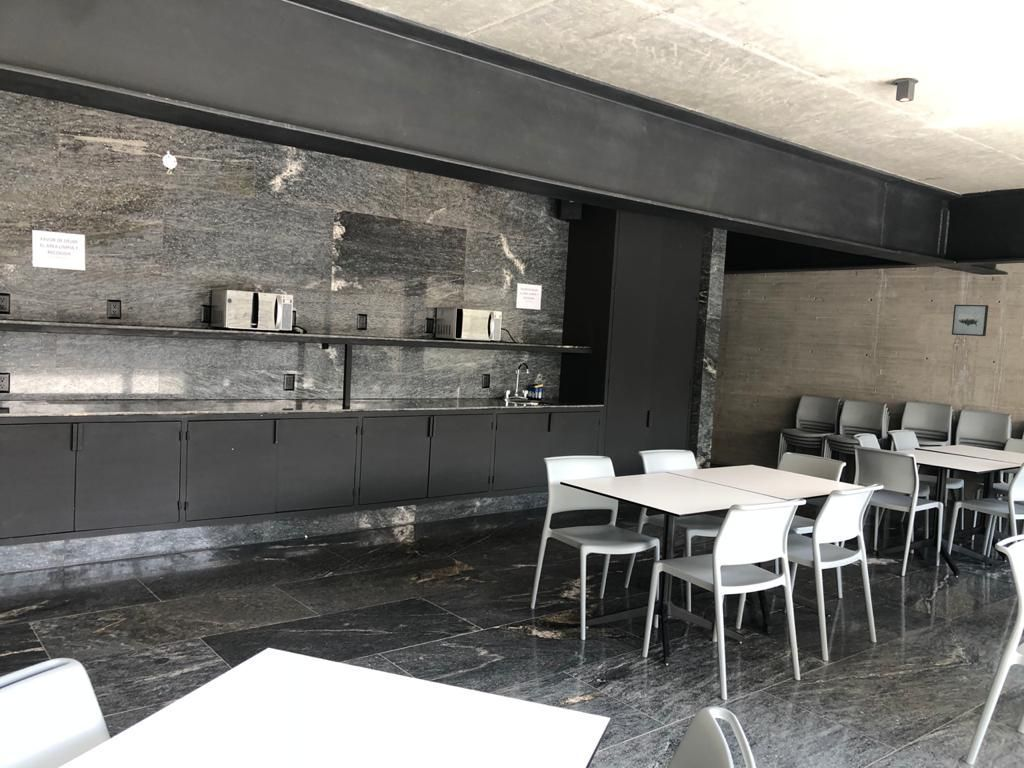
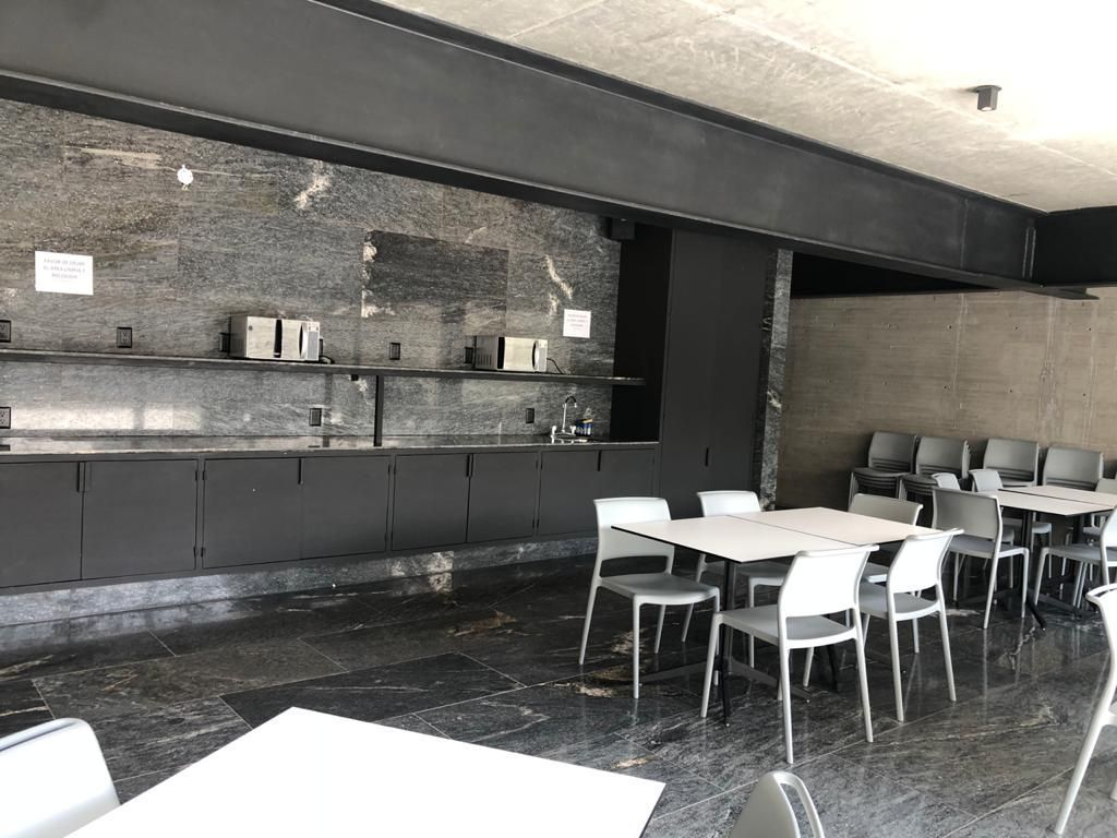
- wall art (969, 320)
